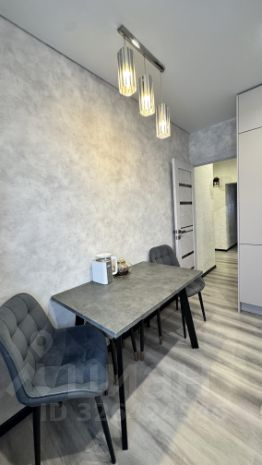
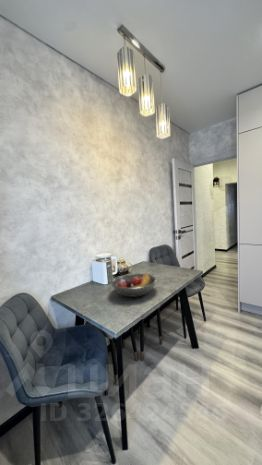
+ fruit bowl (134, 284)
